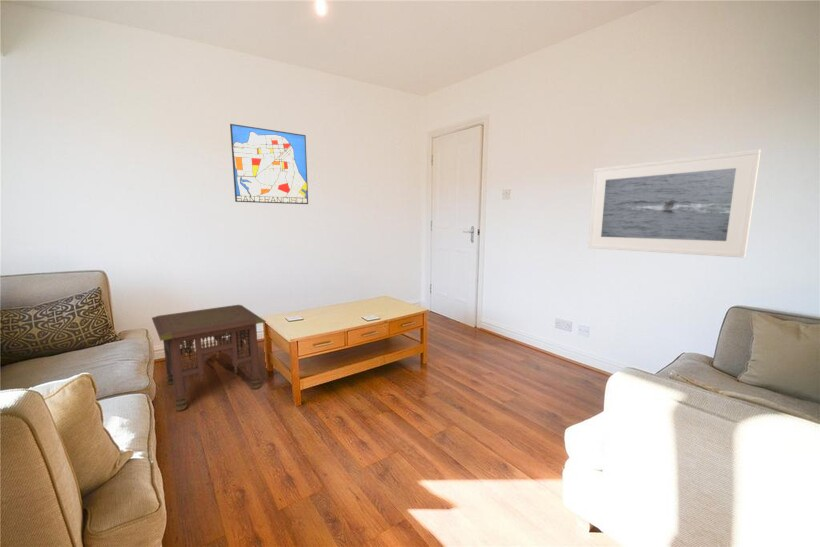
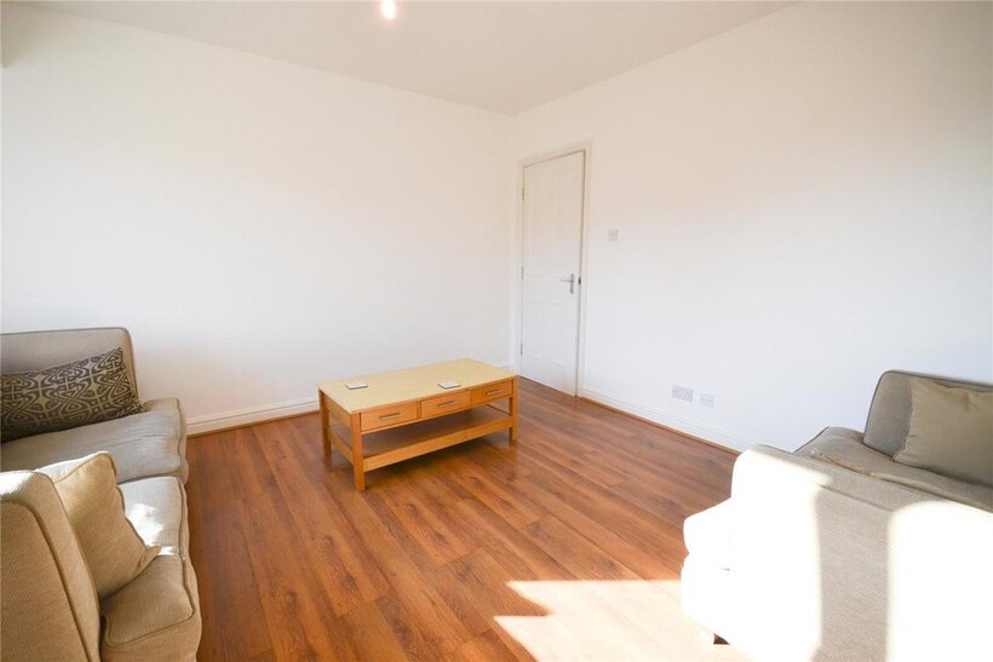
- side table (210, 351)
- wall art (272, 167)
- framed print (659, 207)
